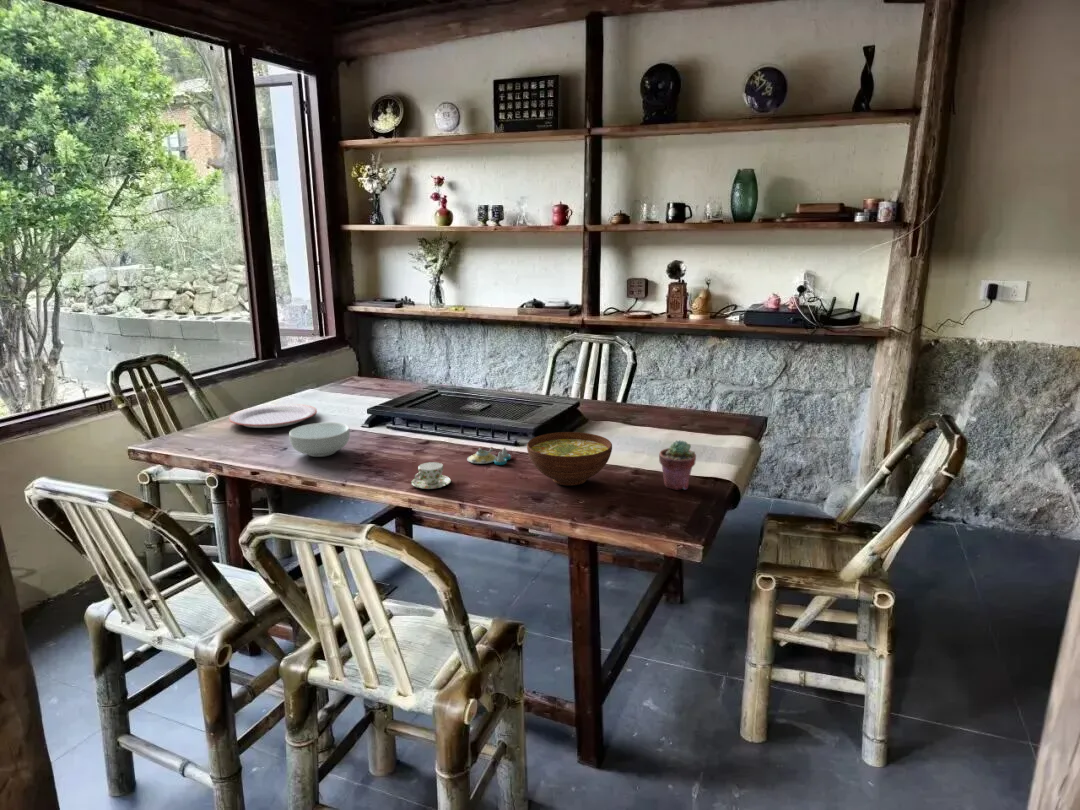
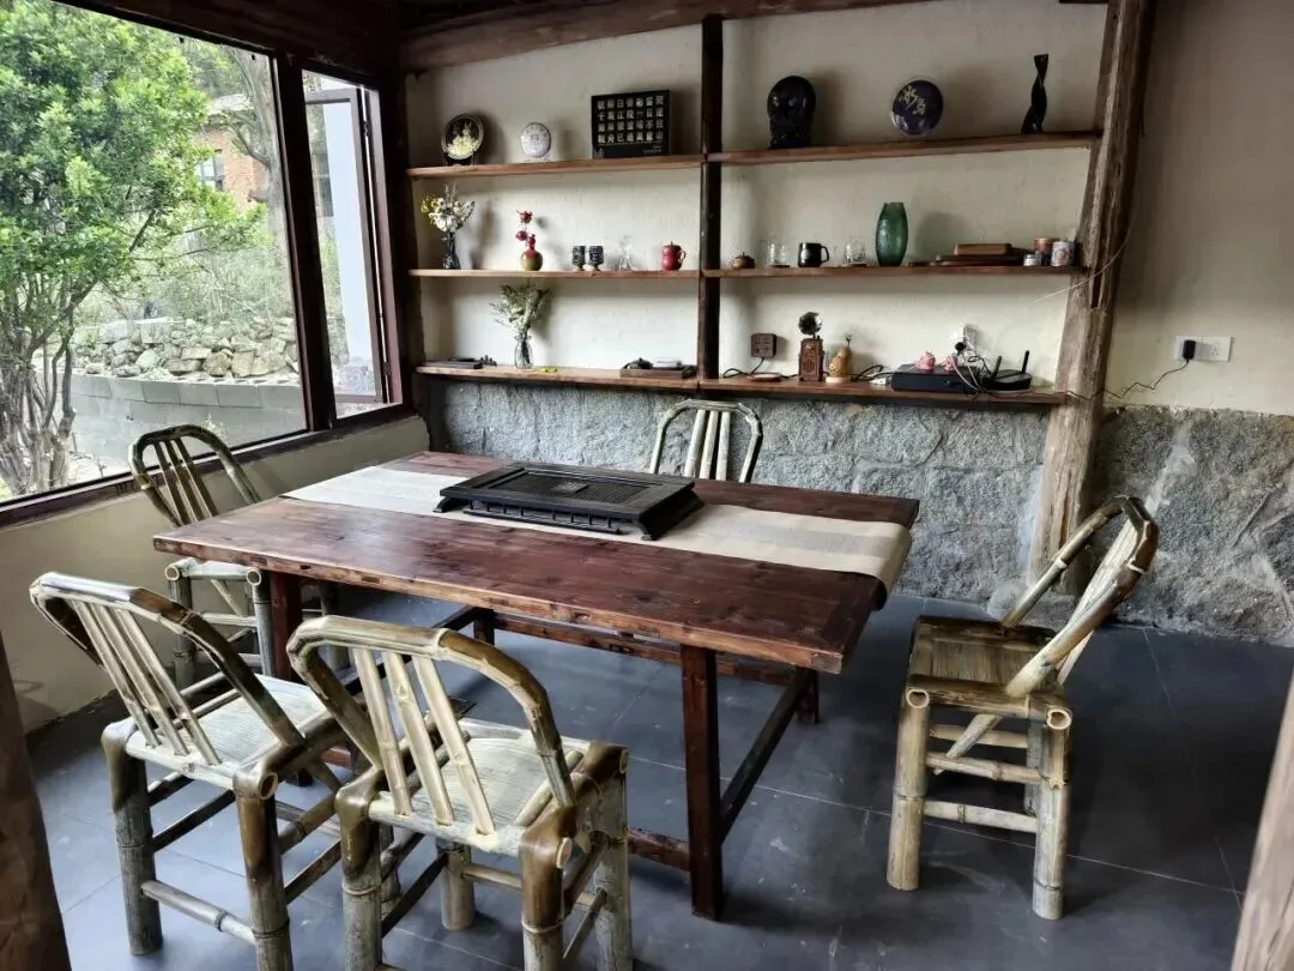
- cereal bowl (320, 441)
- salt and pepper shaker set (488, 453)
- bowl (569, 462)
- potted succulent (677, 463)
- plate (274, 416)
- teacup (431, 474)
